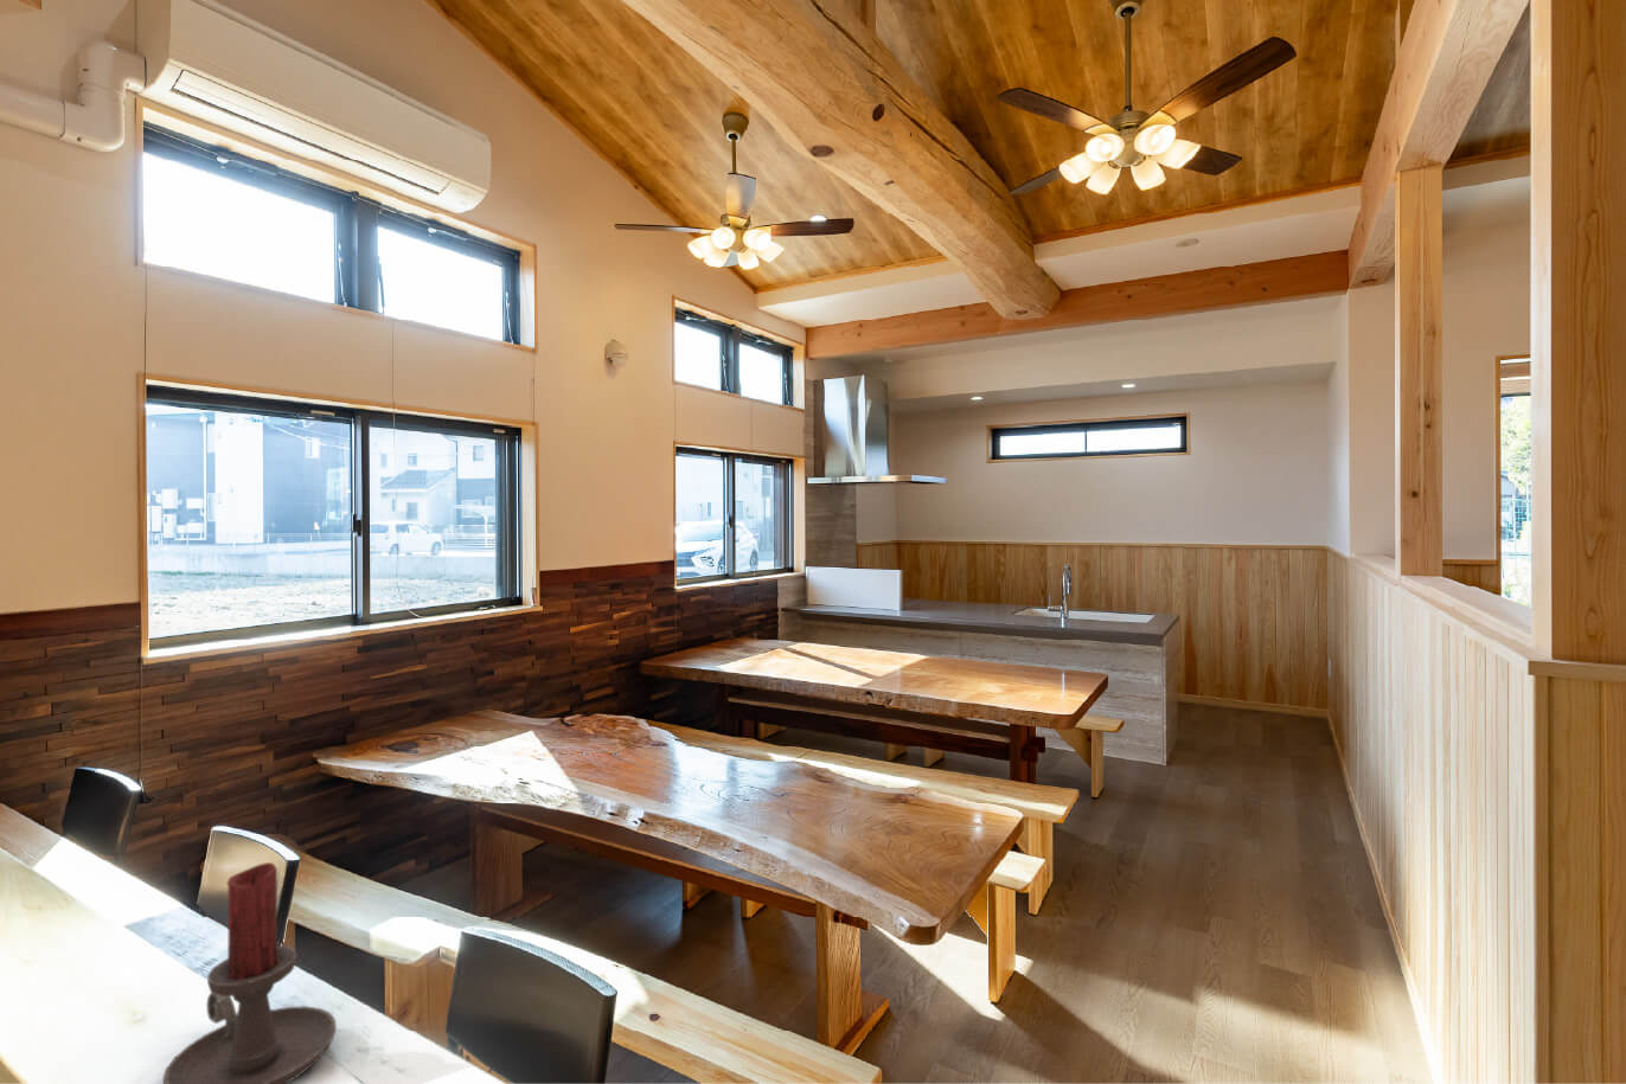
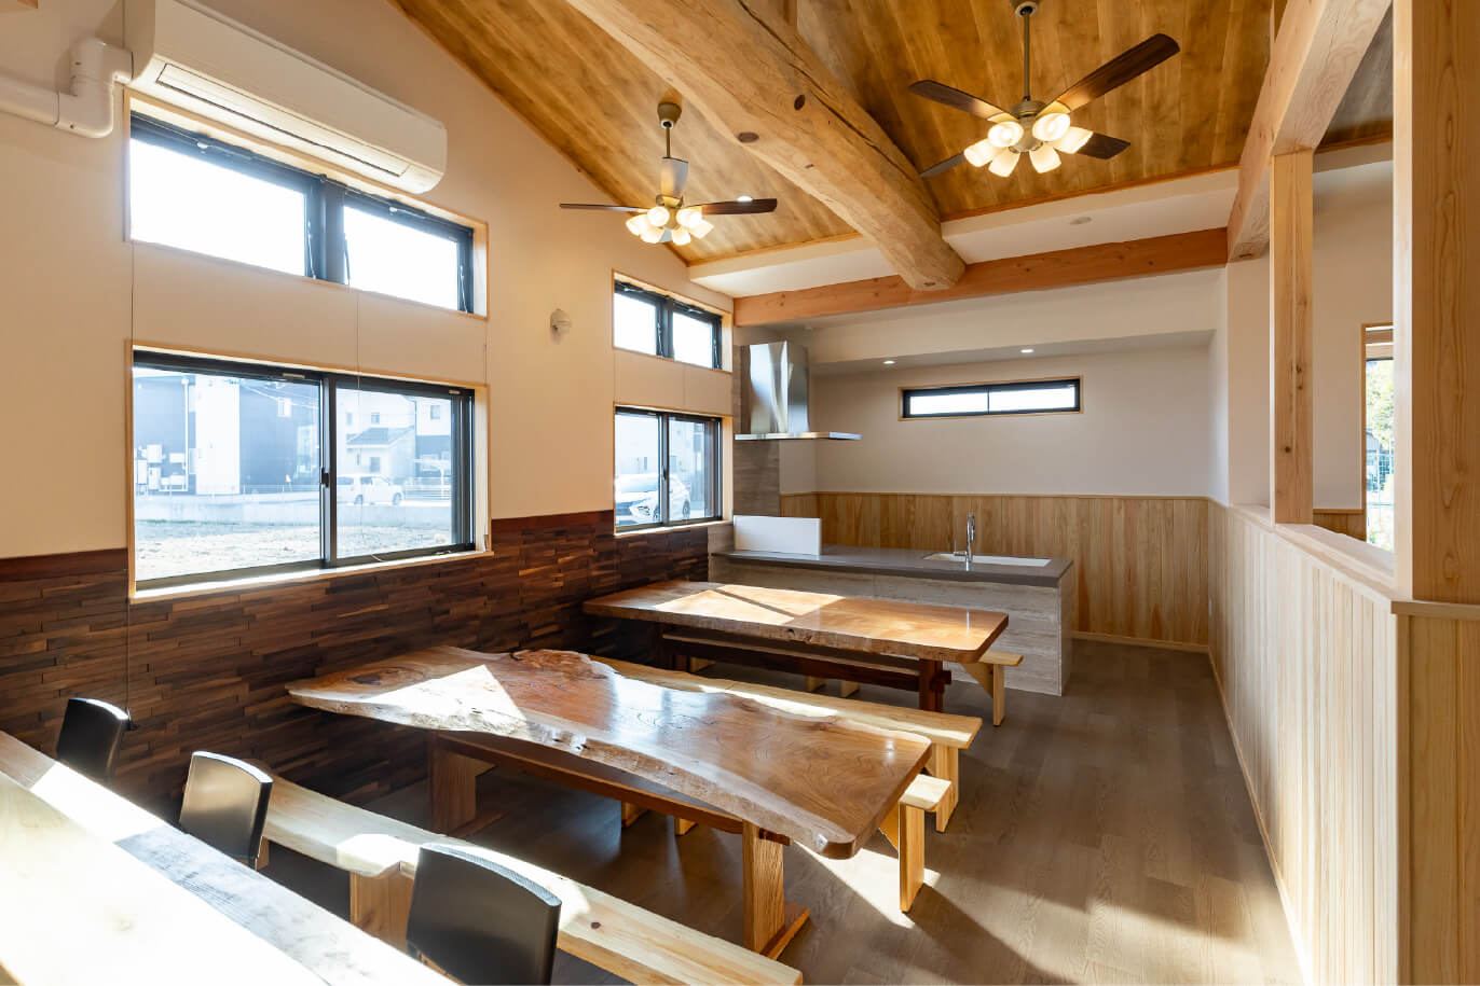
- candle holder (244, 961)
